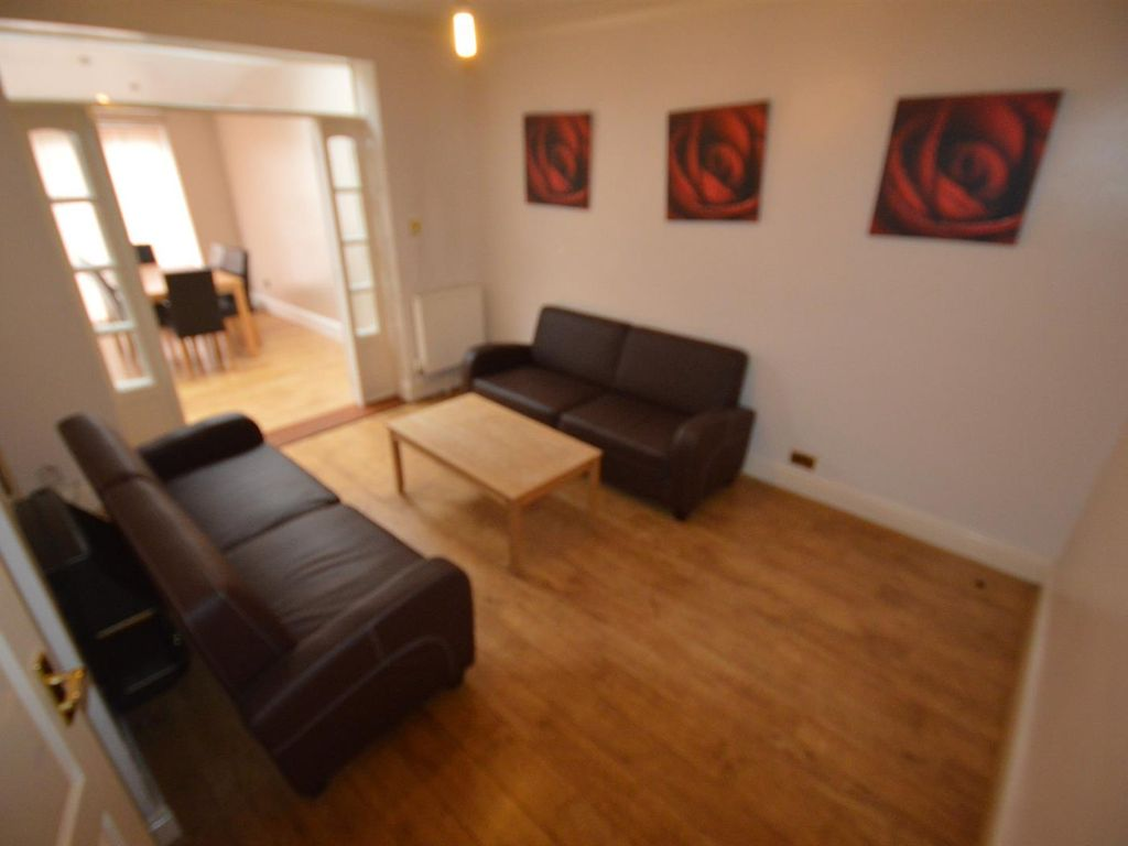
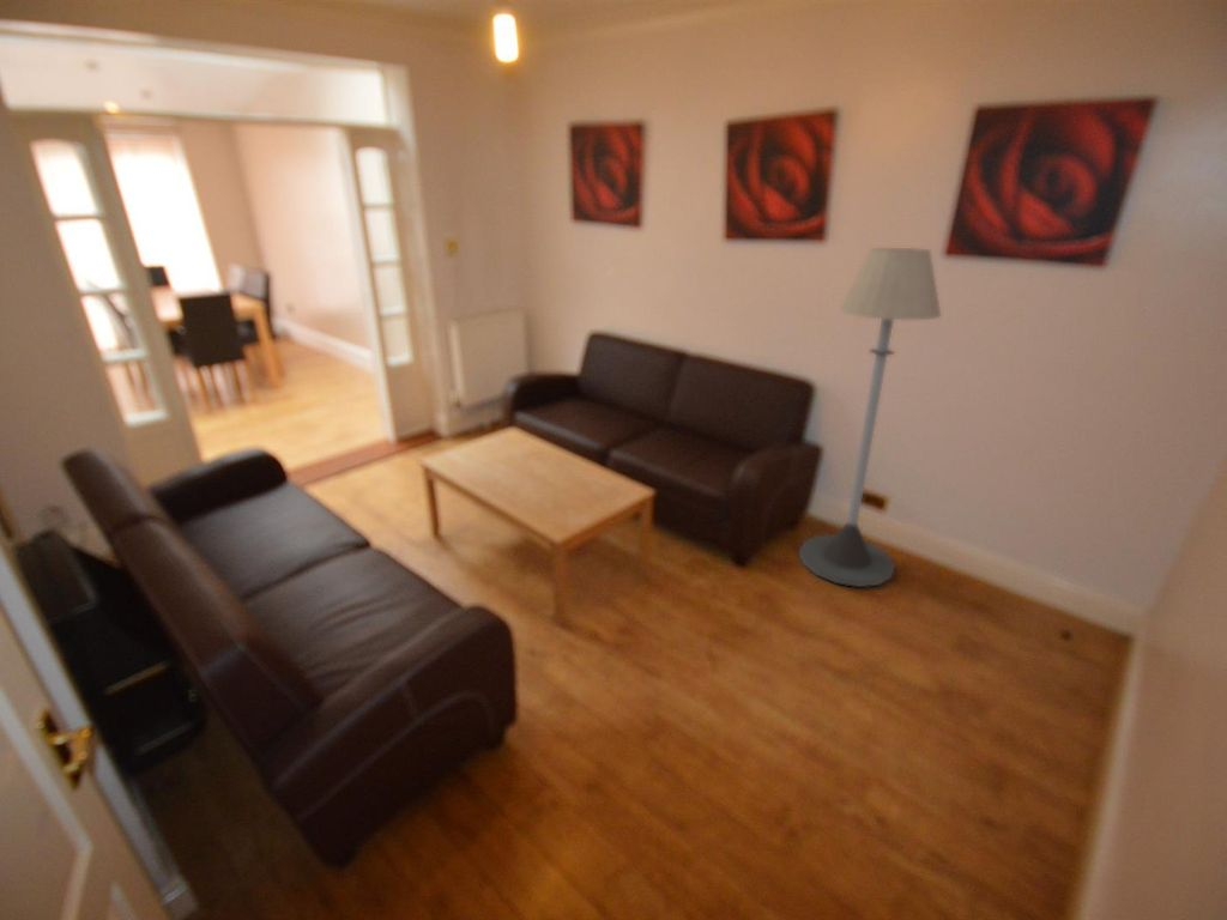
+ floor lamp (869, 420)
